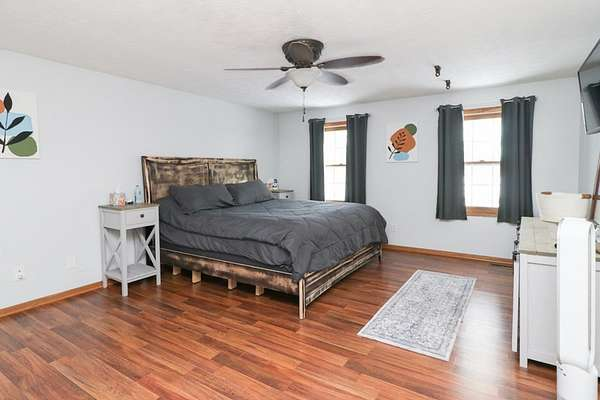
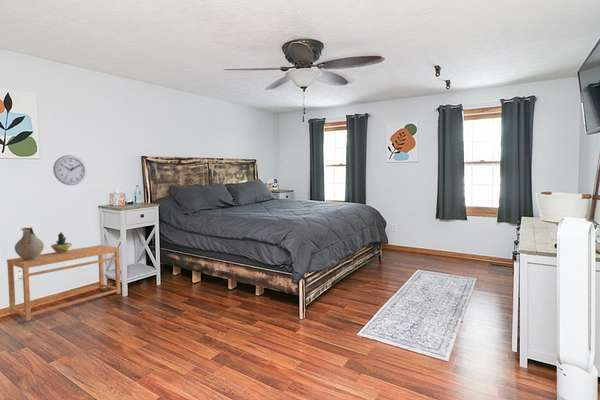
+ ceramic jug (29, 243)
+ wall clock (70, 170)
+ side table (68, 268)
+ potted cactus (61, 242)
